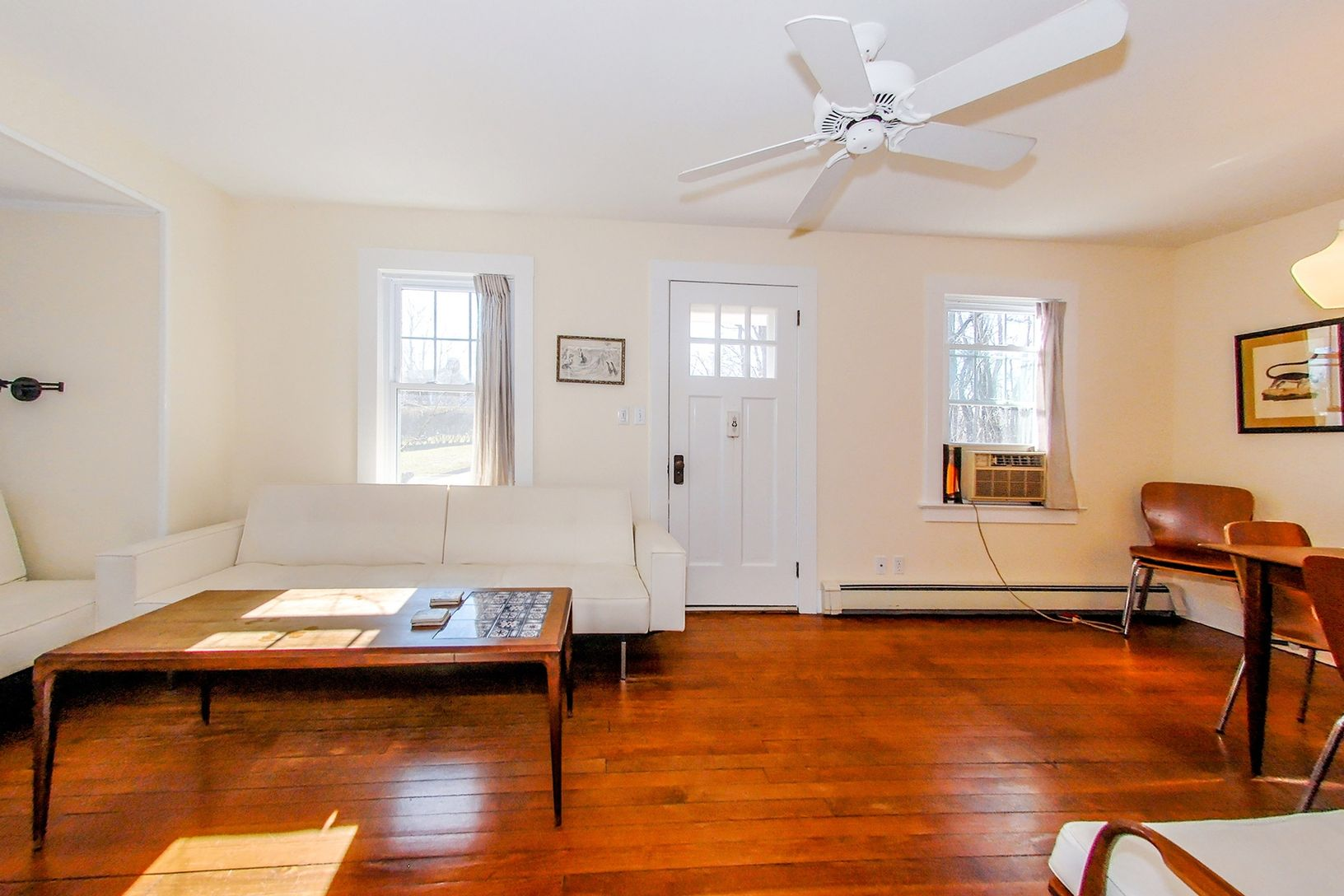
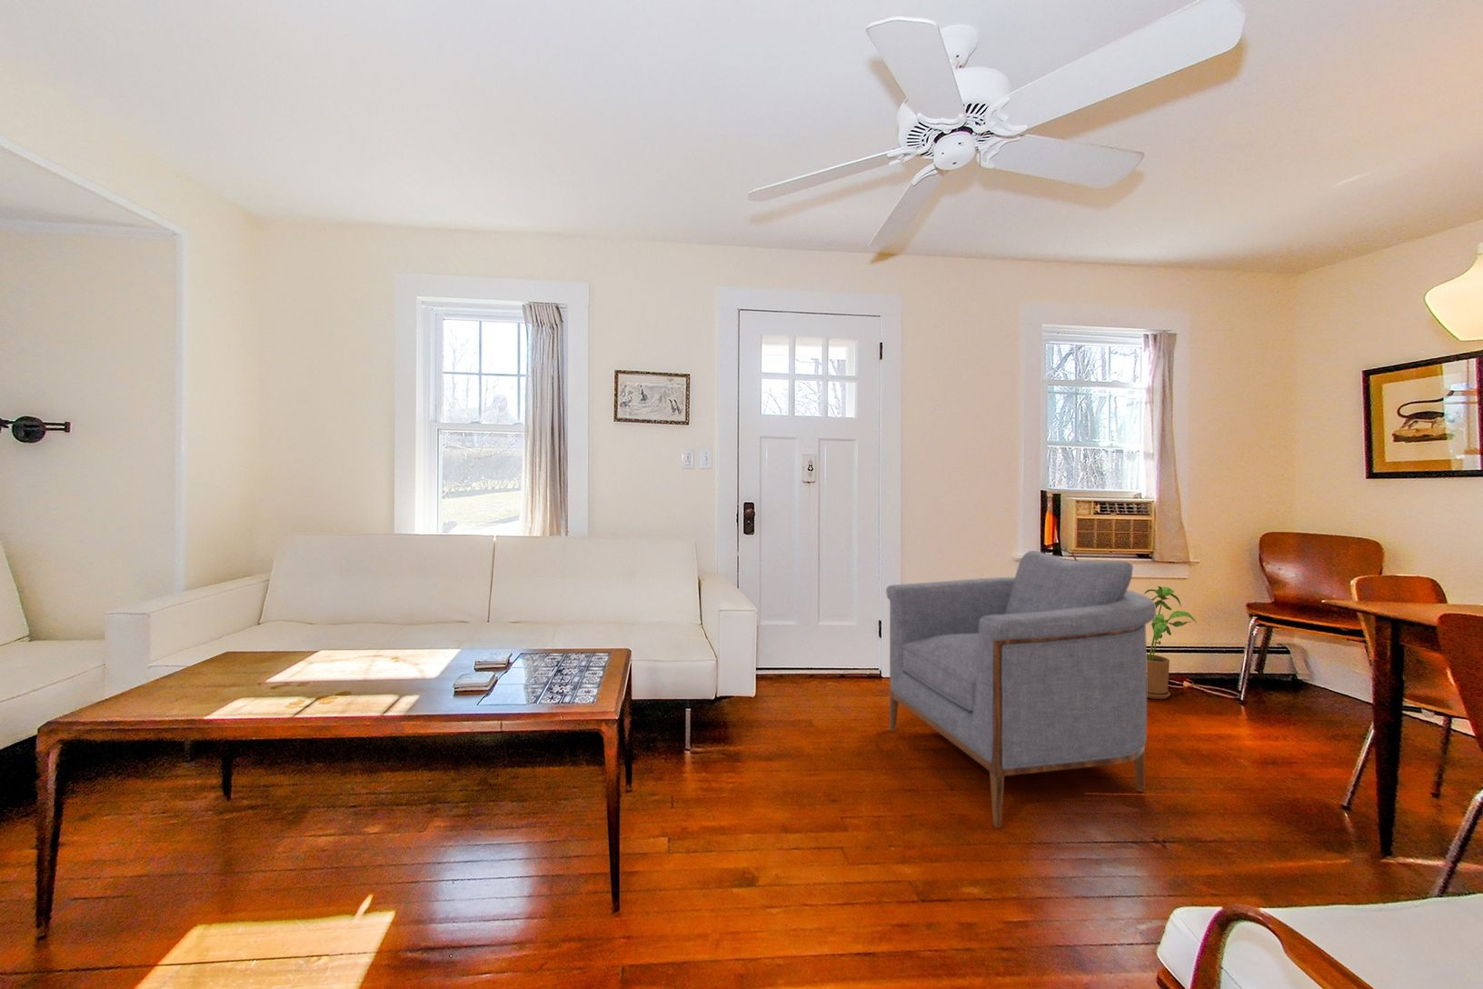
+ house plant (1155, 641)
+ armchair (1024, 659)
